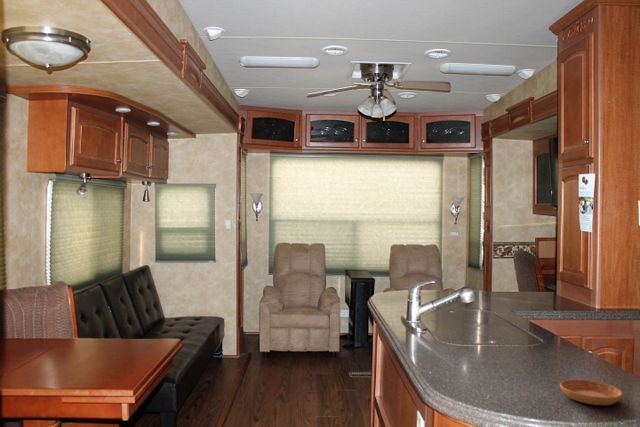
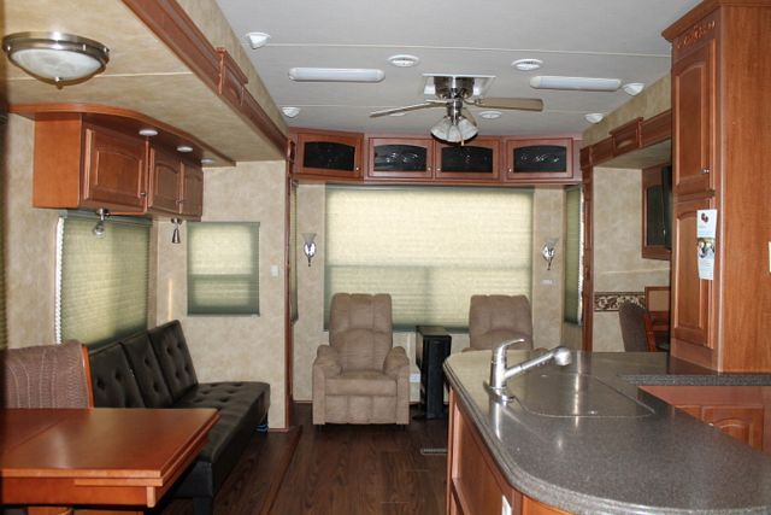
- saucer (590, 392)
